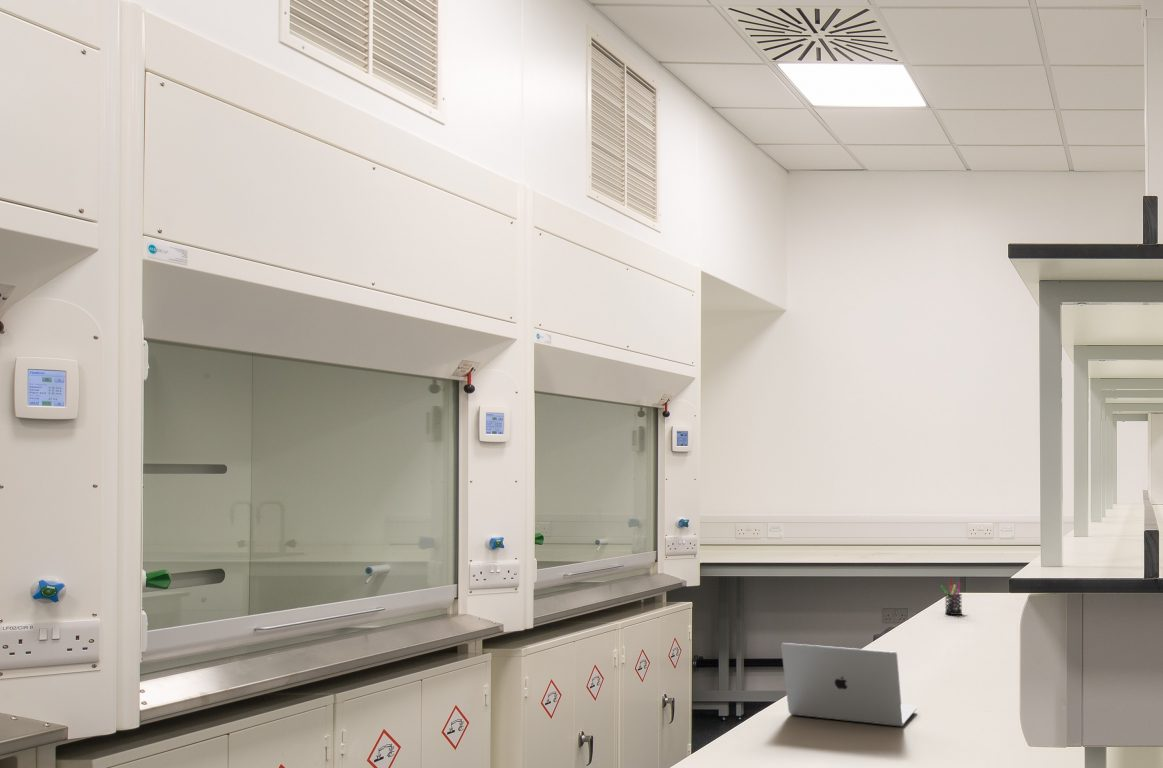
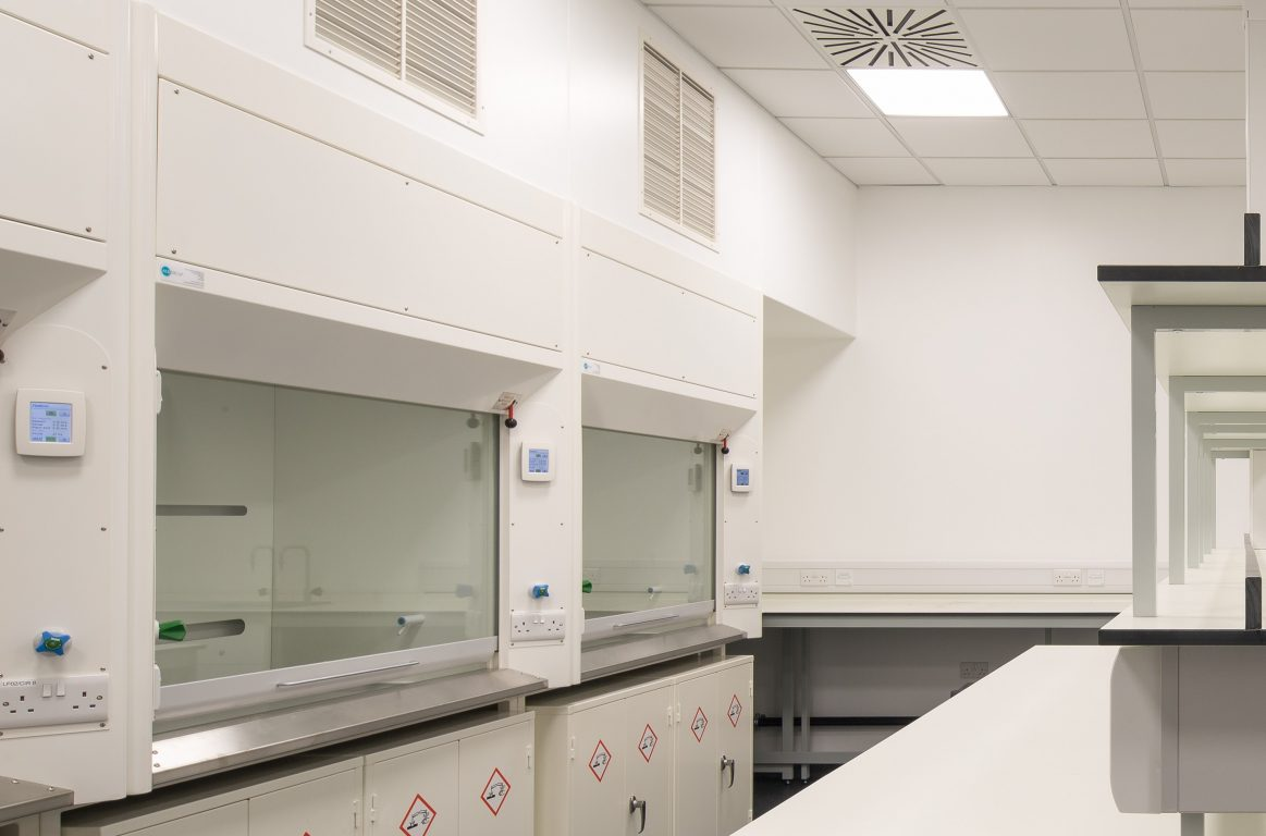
- pen holder (951, 596)
- laptop (850, 677)
